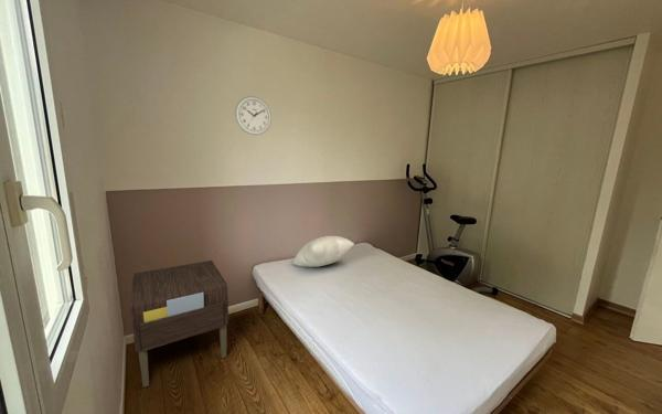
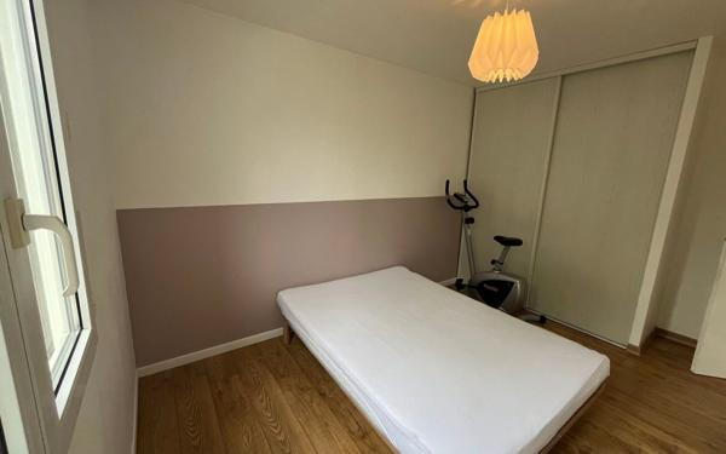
- nightstand (181, 316)
- wall clock (254, 116)
- pillow (322, 251)
